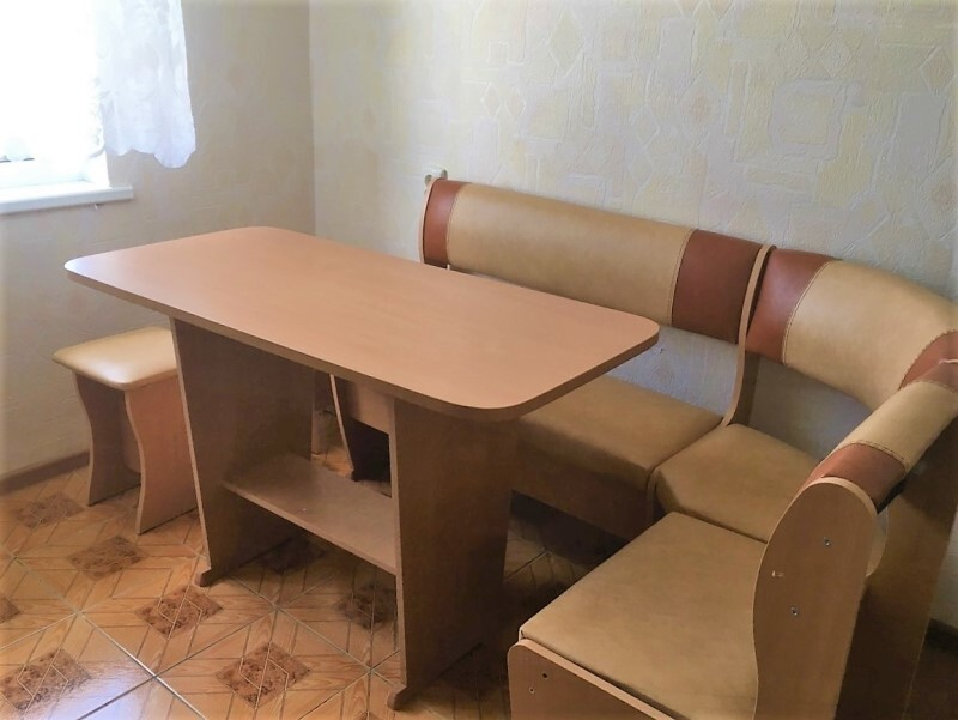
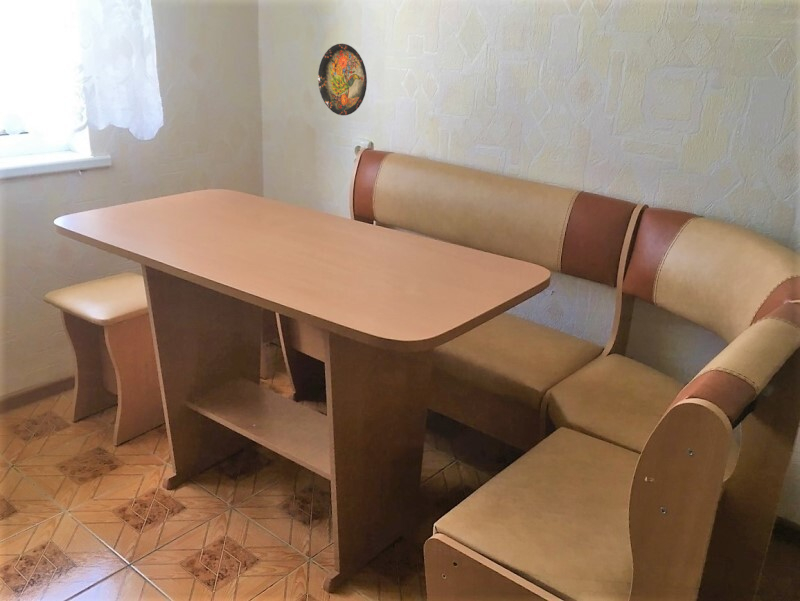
+ decorative plate (344, 80)
